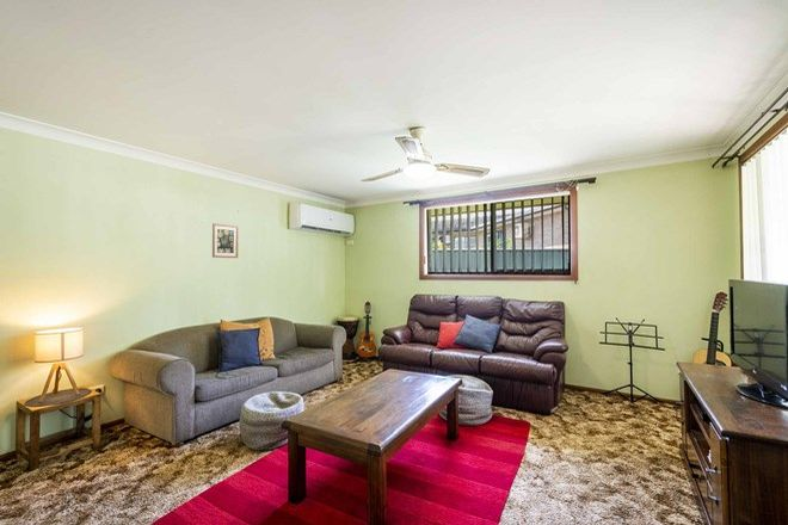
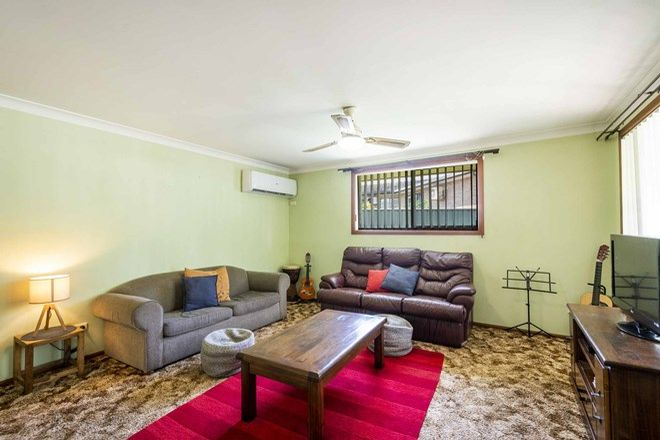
- wall art (226, 241)
